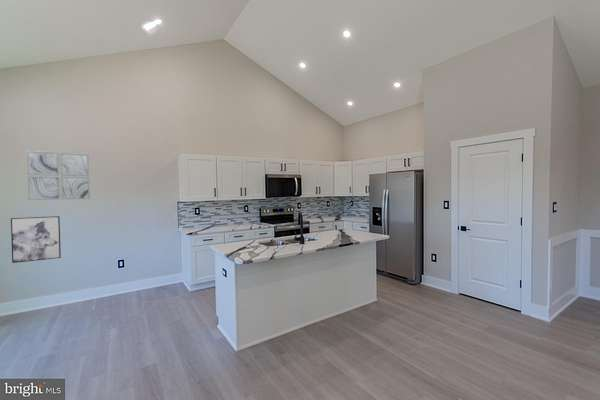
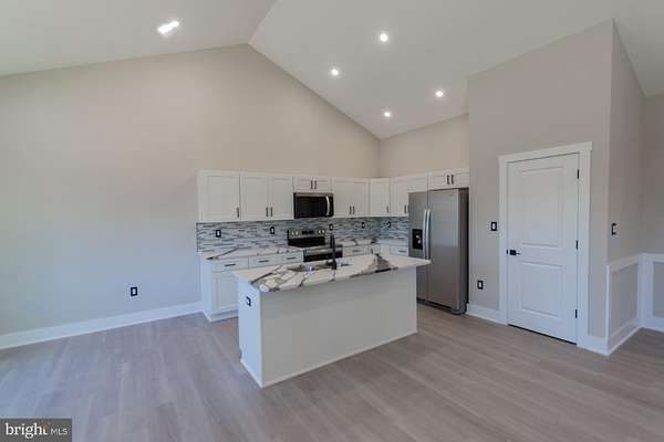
- wall art (61, 175)
- wall art (36, 238)
